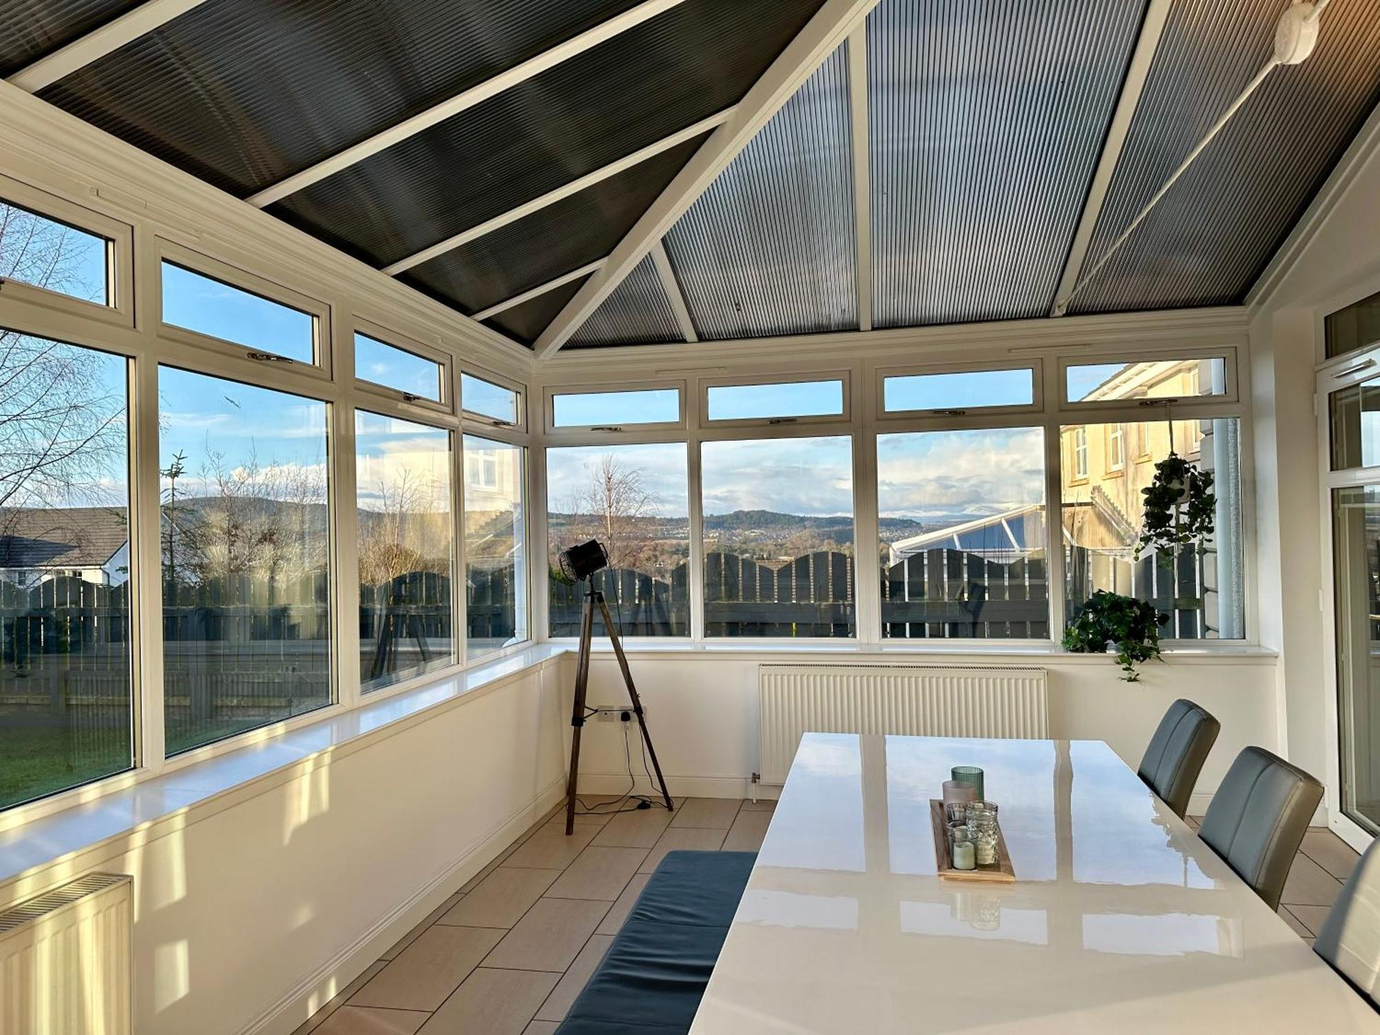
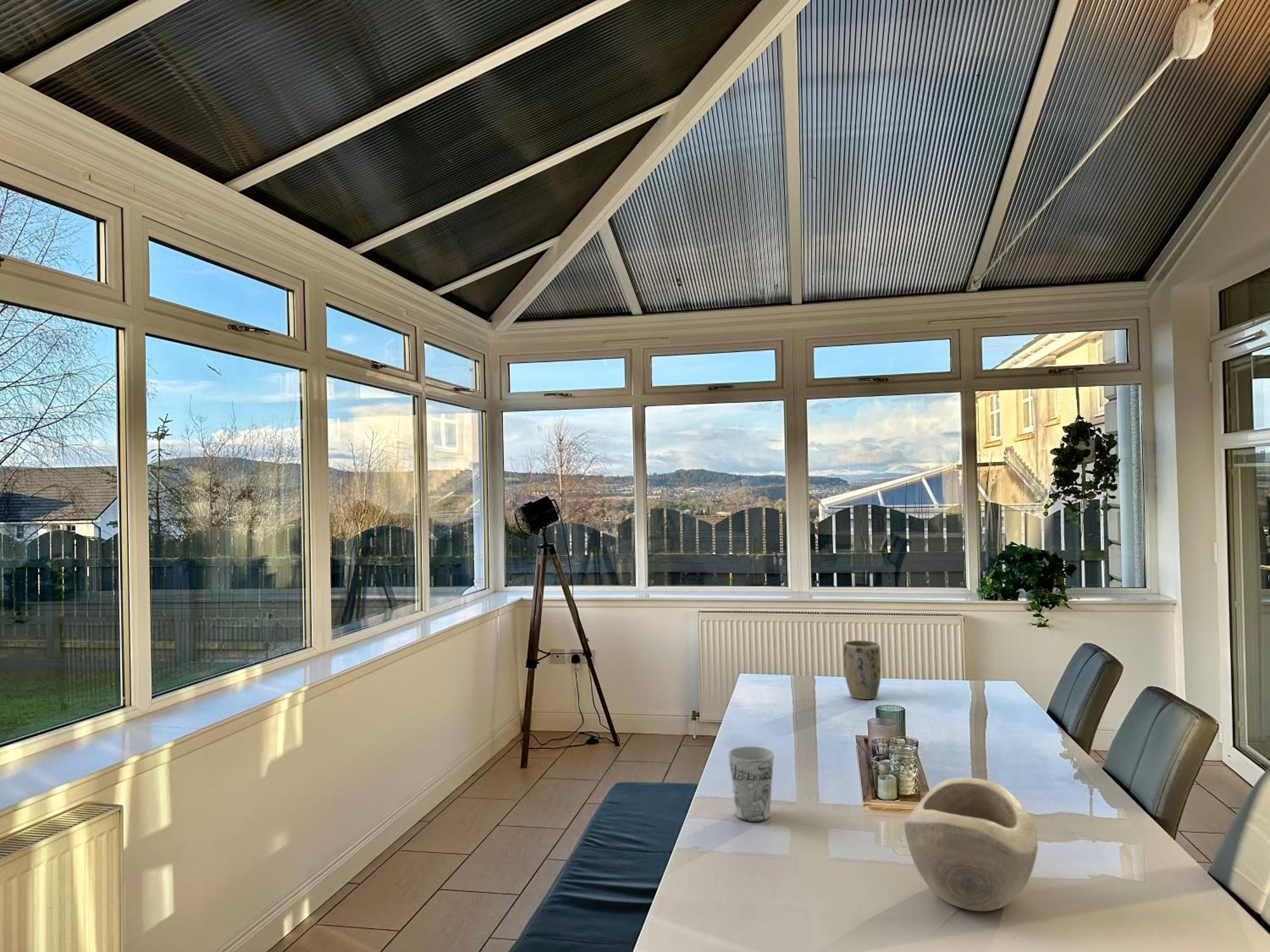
+ cup (752, 784)
+ plant pot (862, 670)
+ decorative bowl (970, 845)
